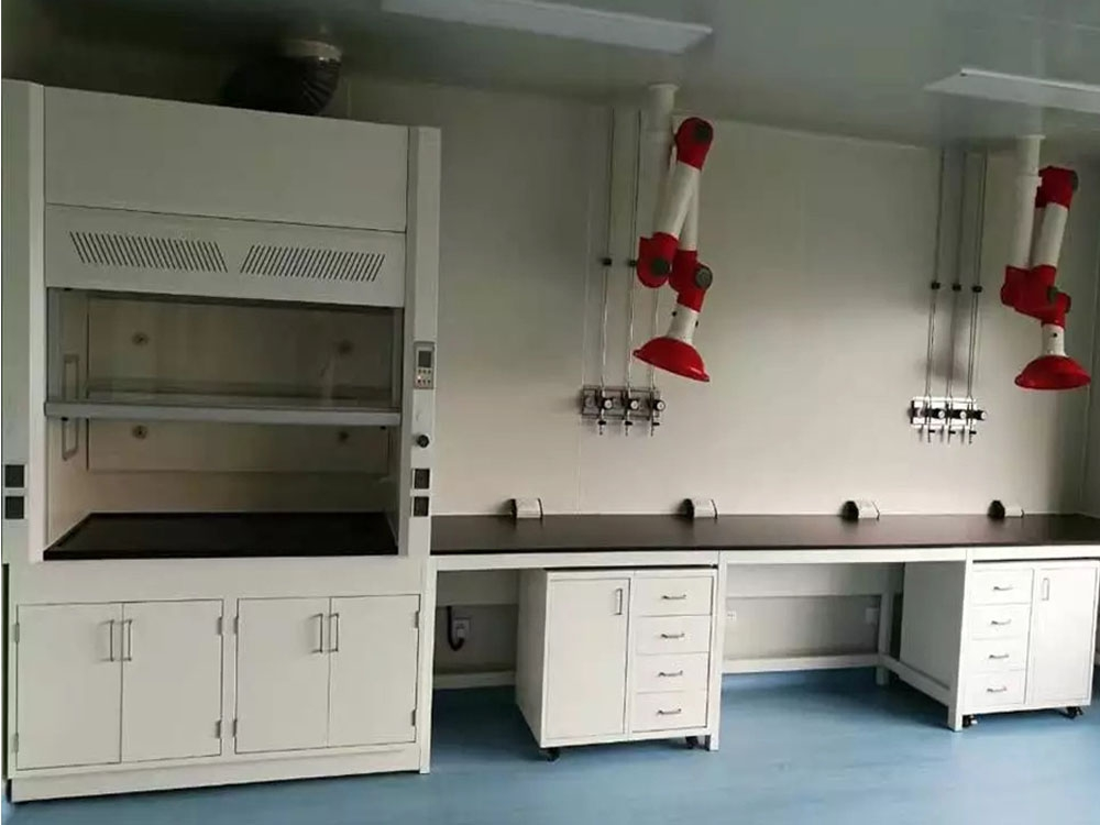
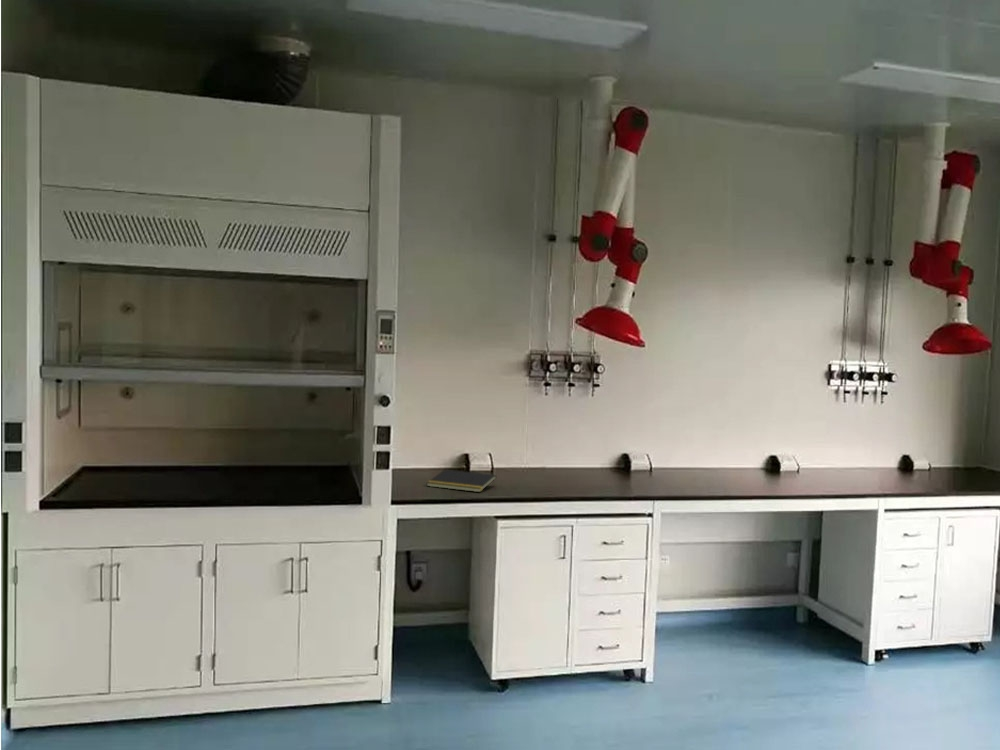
+ notepad (461, 480)
